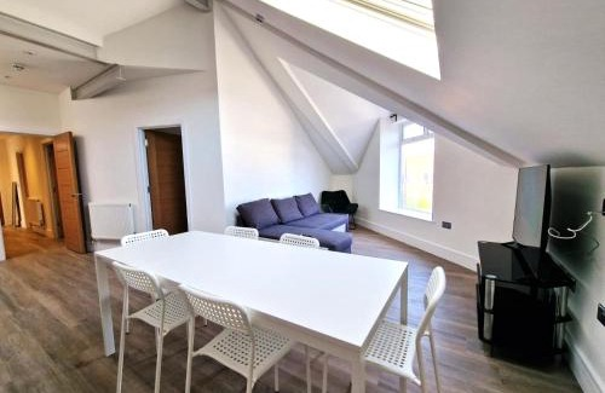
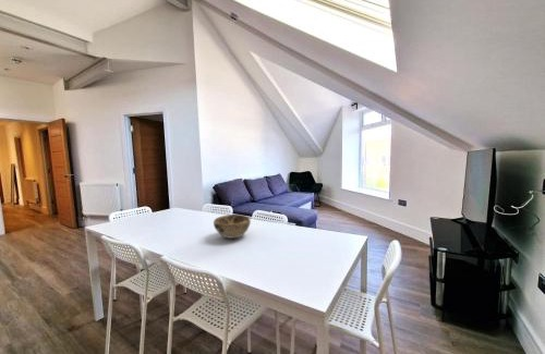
+ decorative bowl (232, 228)
